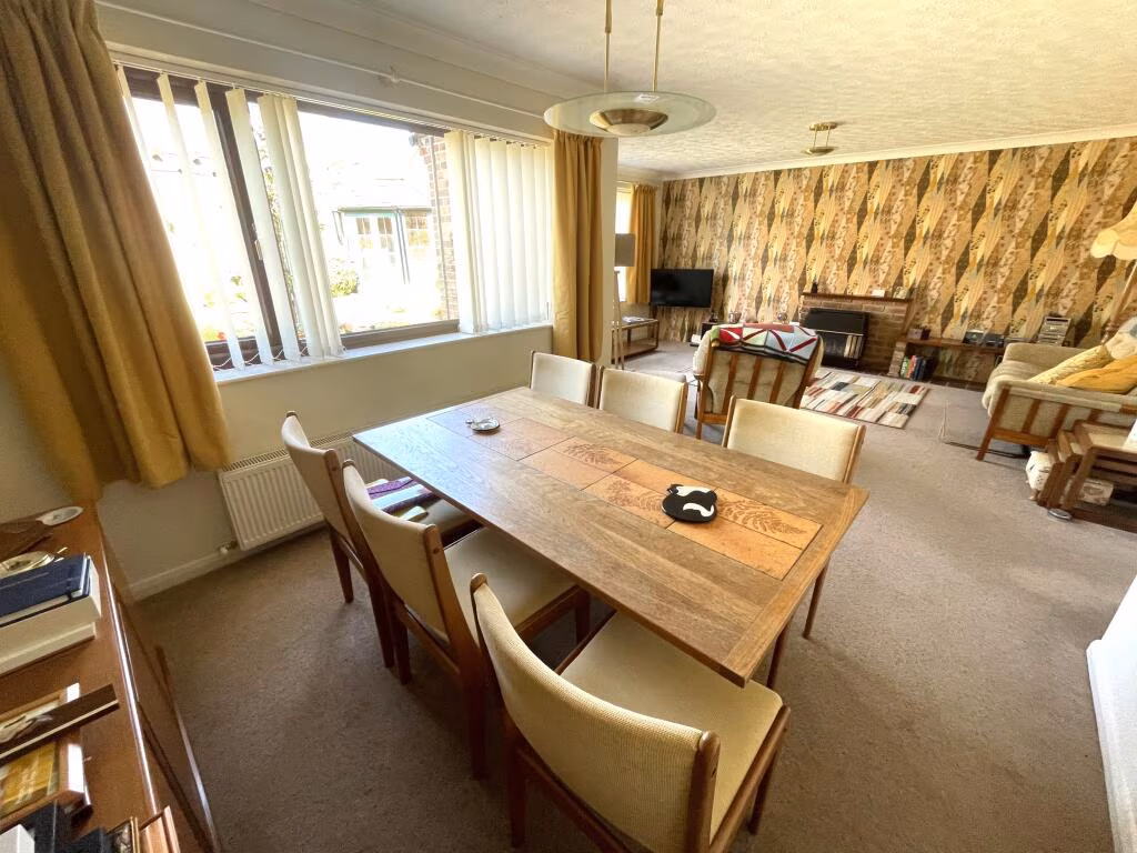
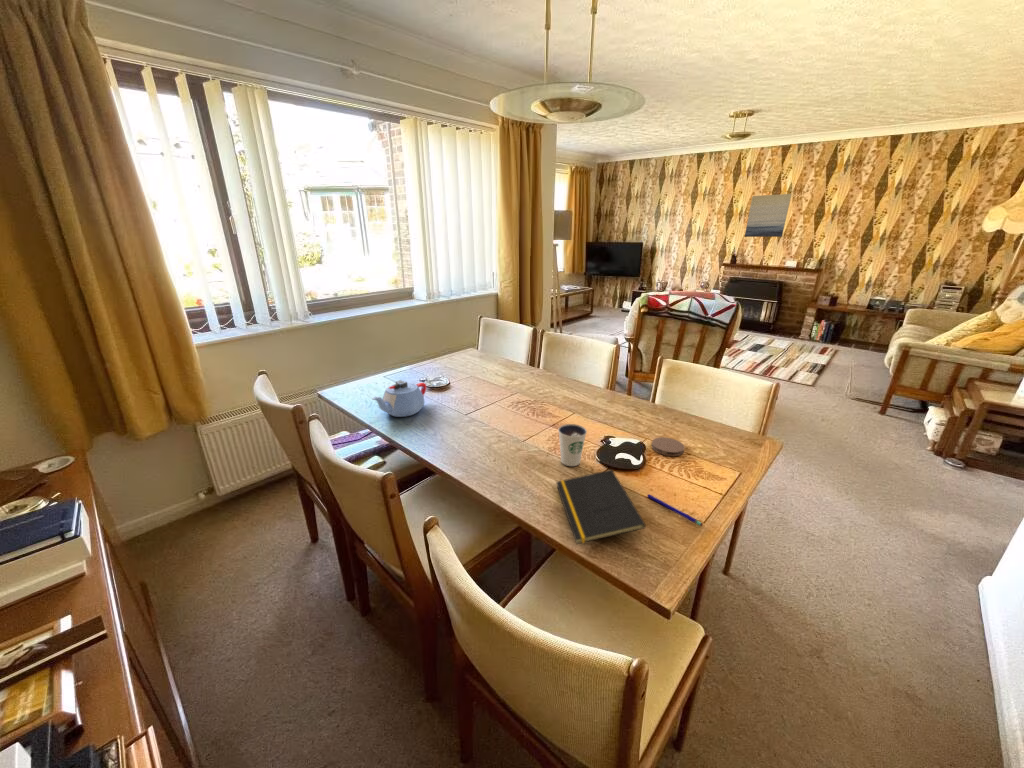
+ pen (673, 509)
+ teapot (401, 397)
+ coaster (667, 446)
+ dixie cup (571, 446)
+ notepad (596, 502)
+ wall art (767, 216)
